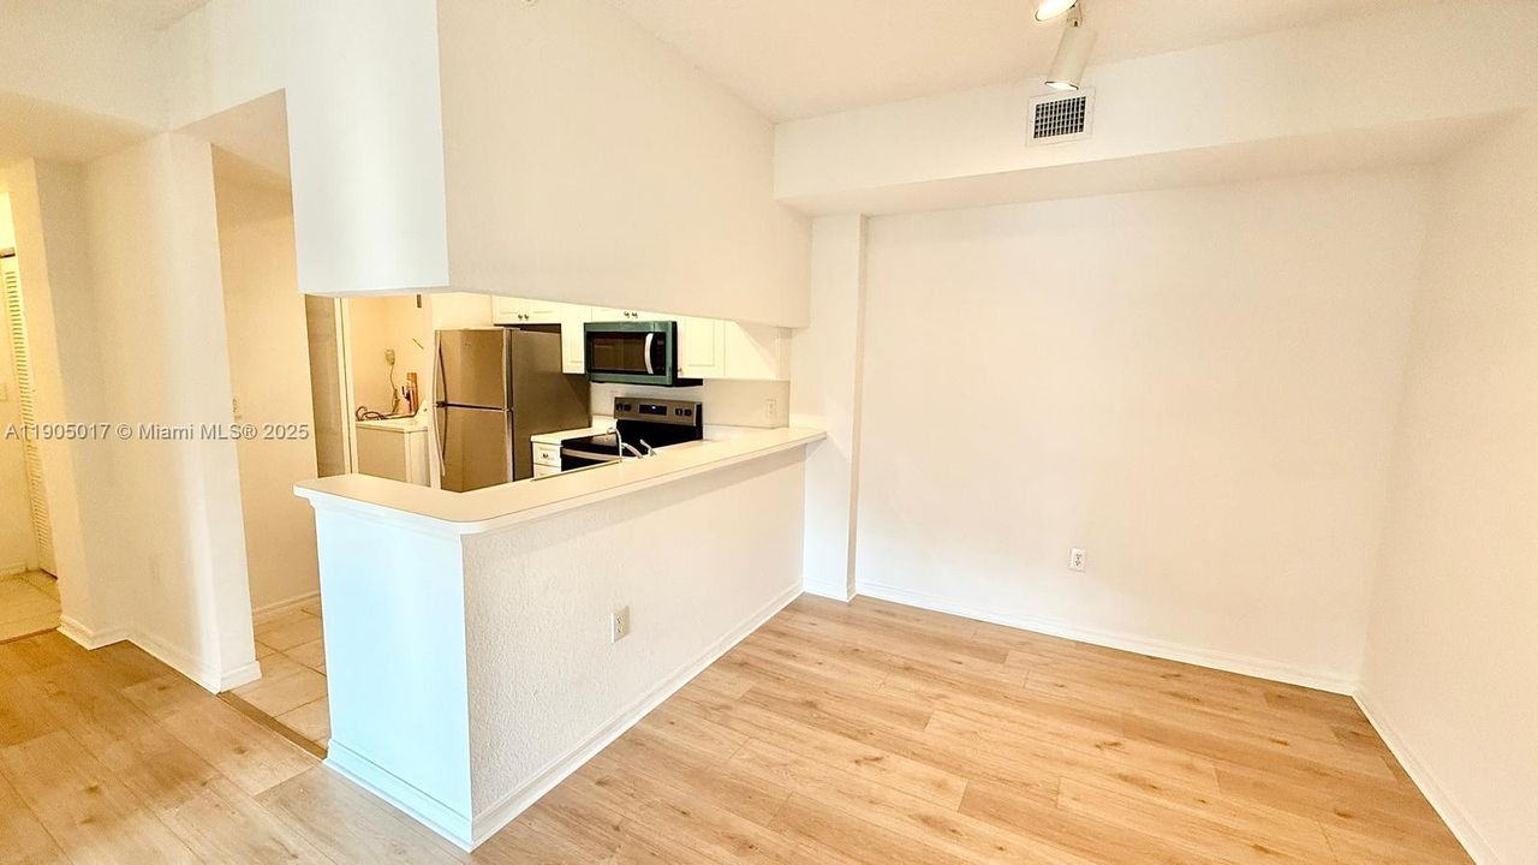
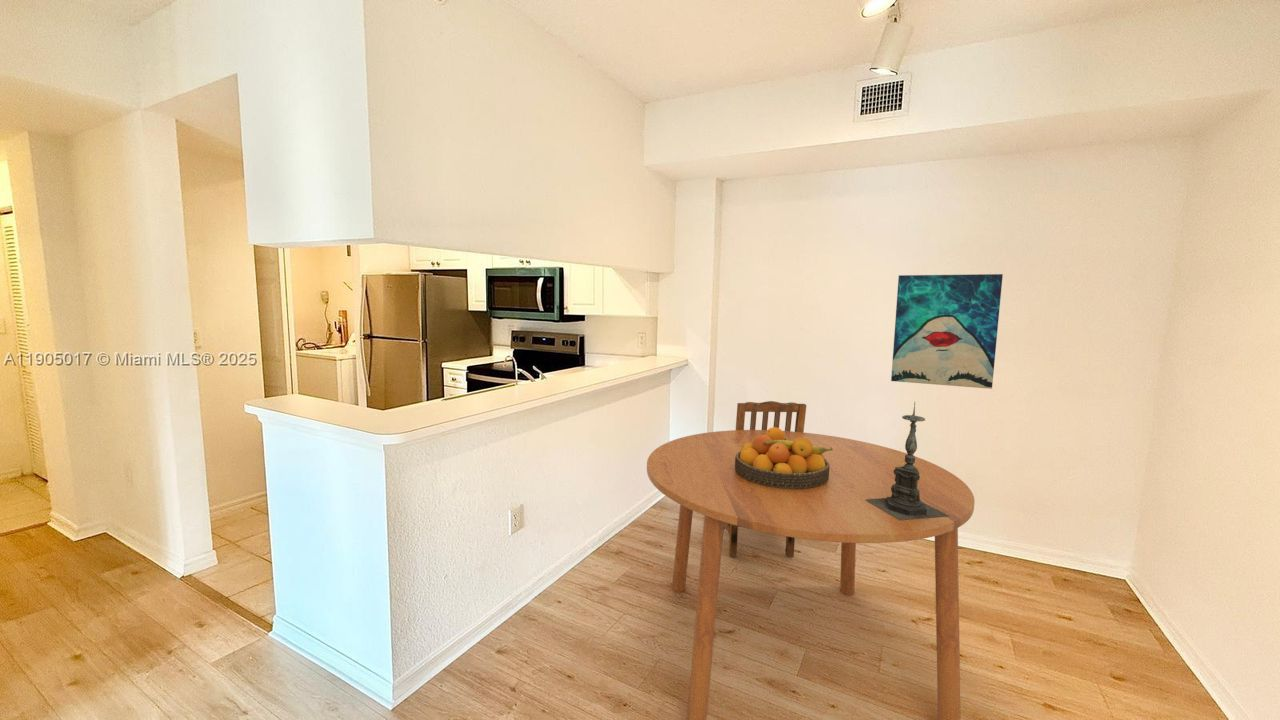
+ candle holder (909, 454)
+ fruit bowl (781, 452)
+ dining chair (754, 429)
+ wall art (943, 330)
+ dining table (794, 537)
